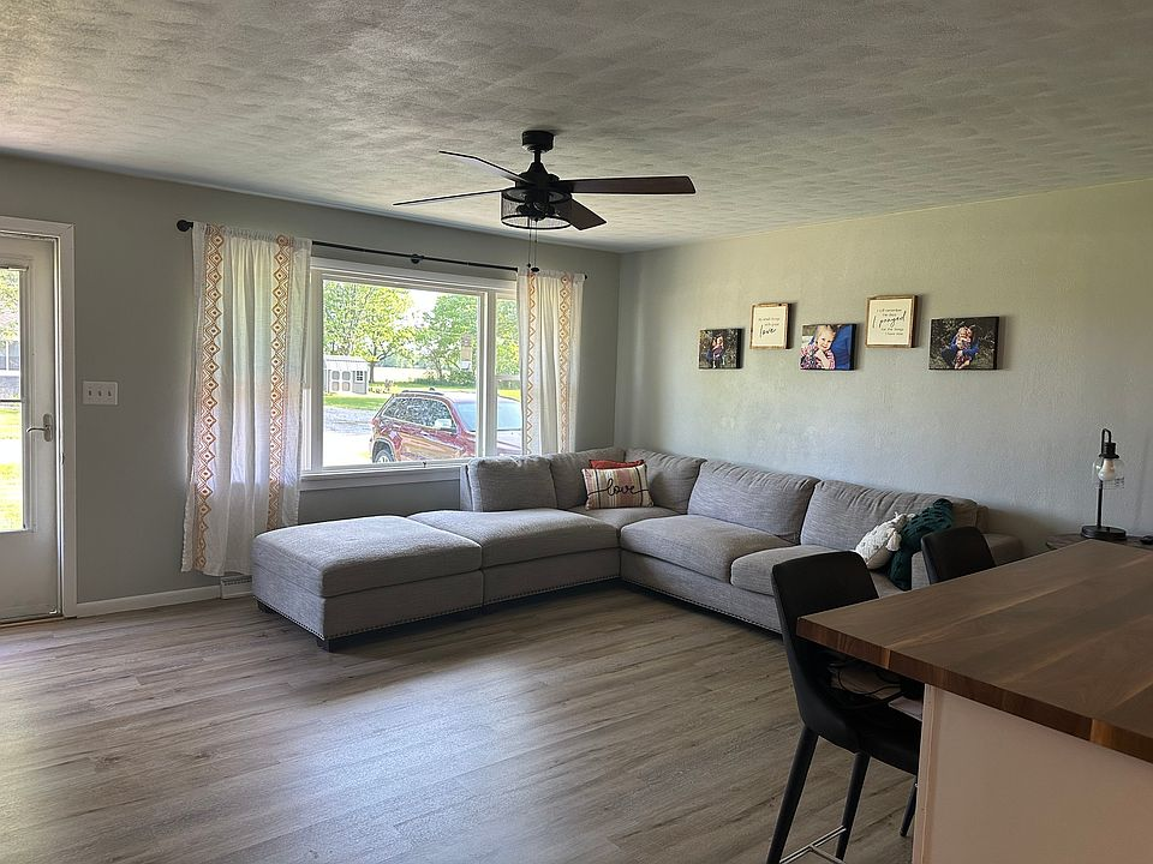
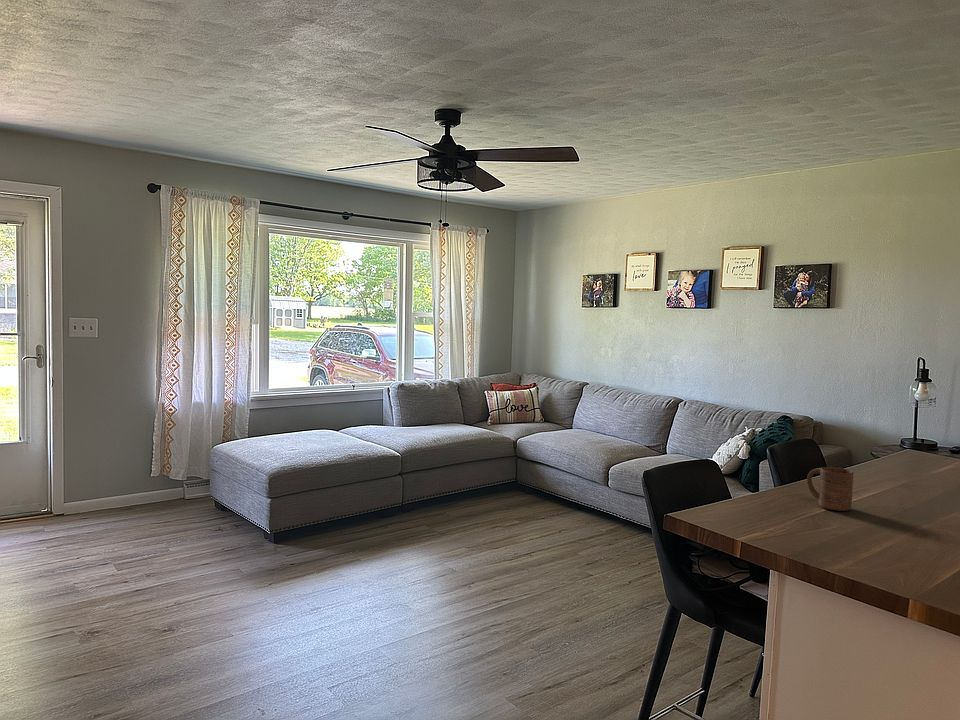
+ cup (830, 488)
